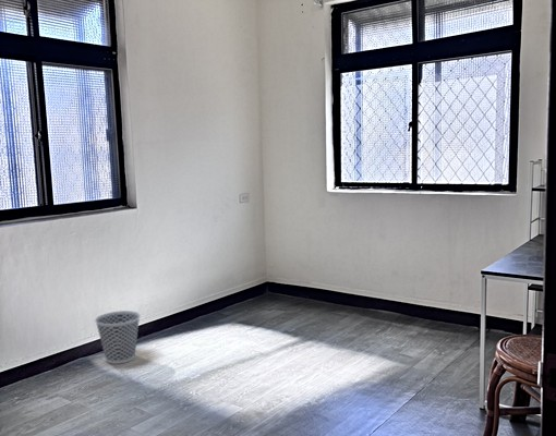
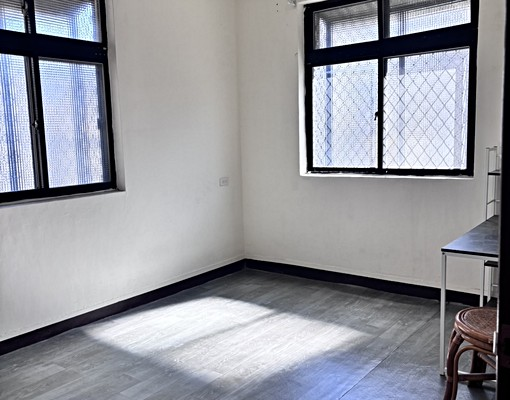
- wastebasket (119, 338)
